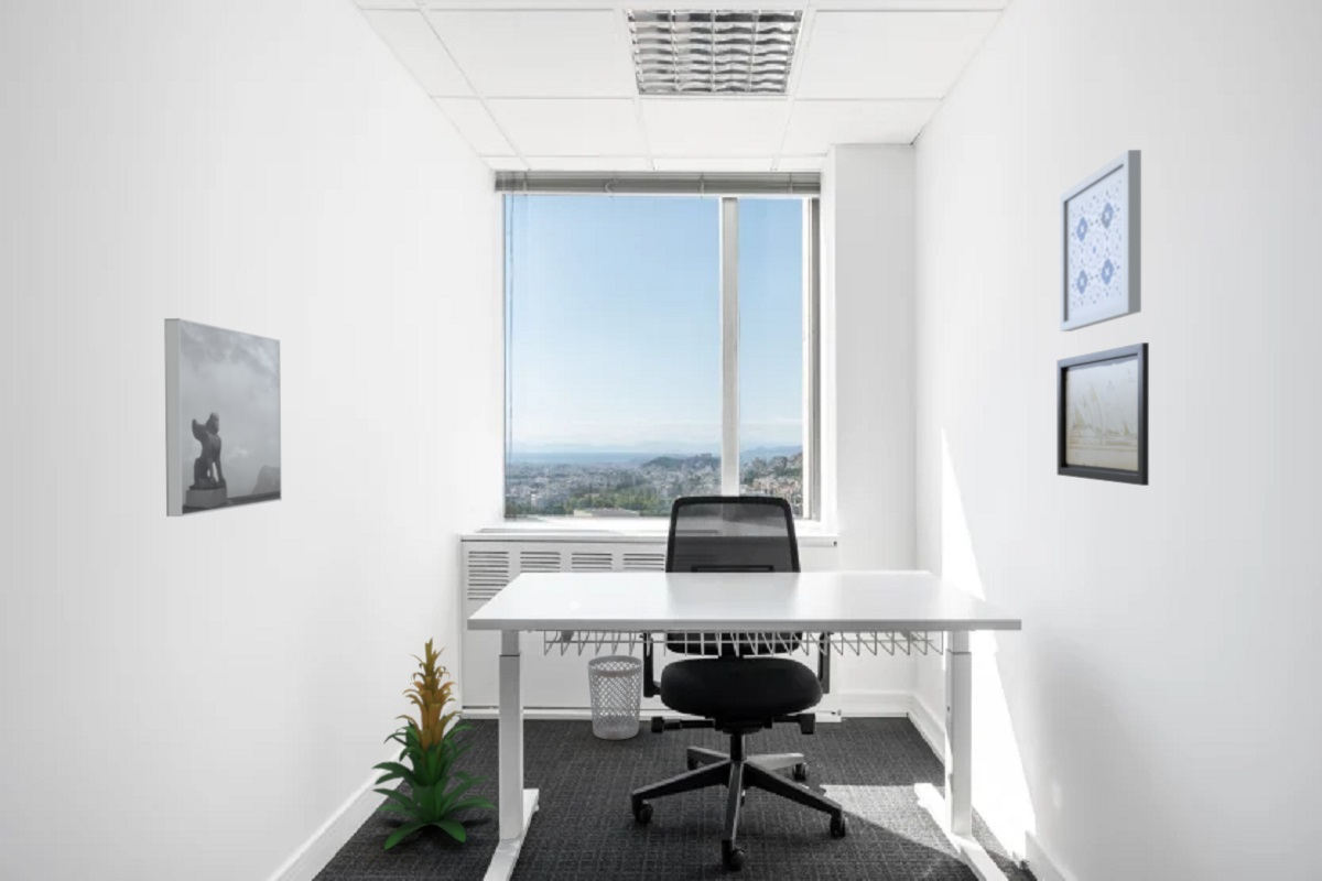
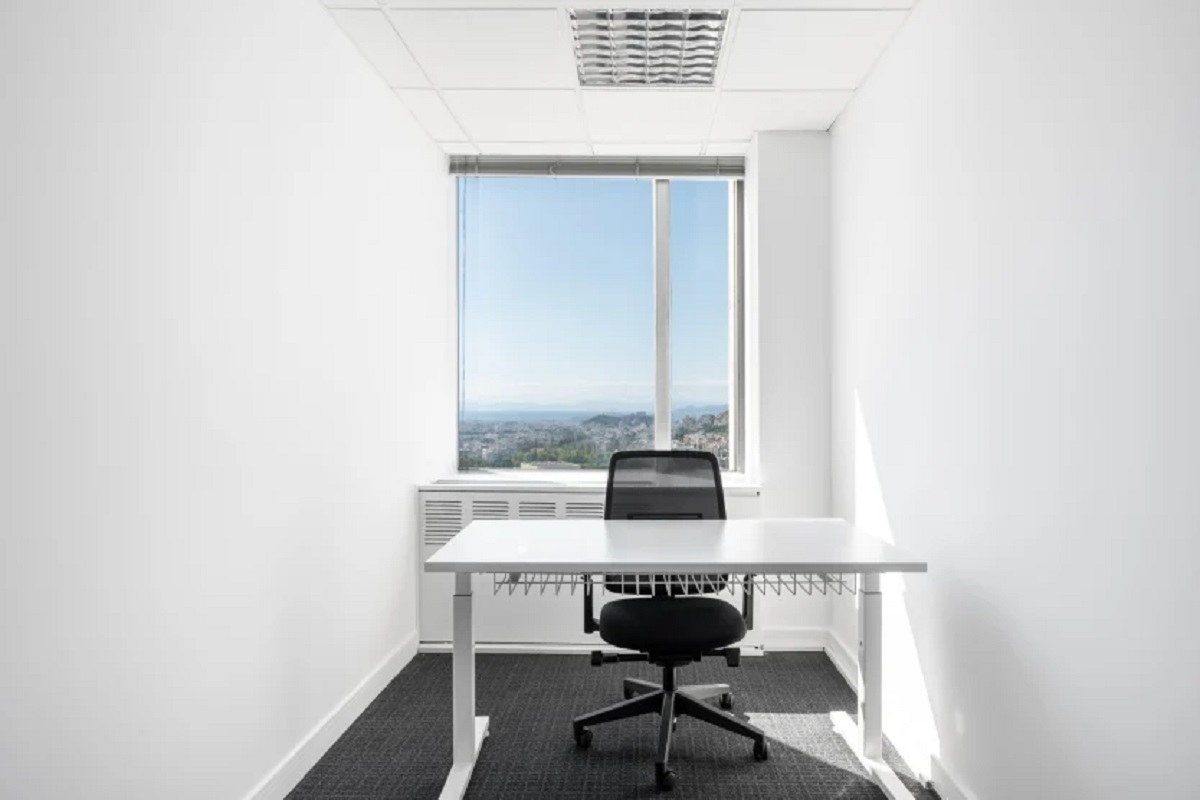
- wastebasket (616, 697)
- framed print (229, 418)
- wall art (1097, 415)
- wall art (1096, 248)
- indoor plant (430, 731)
